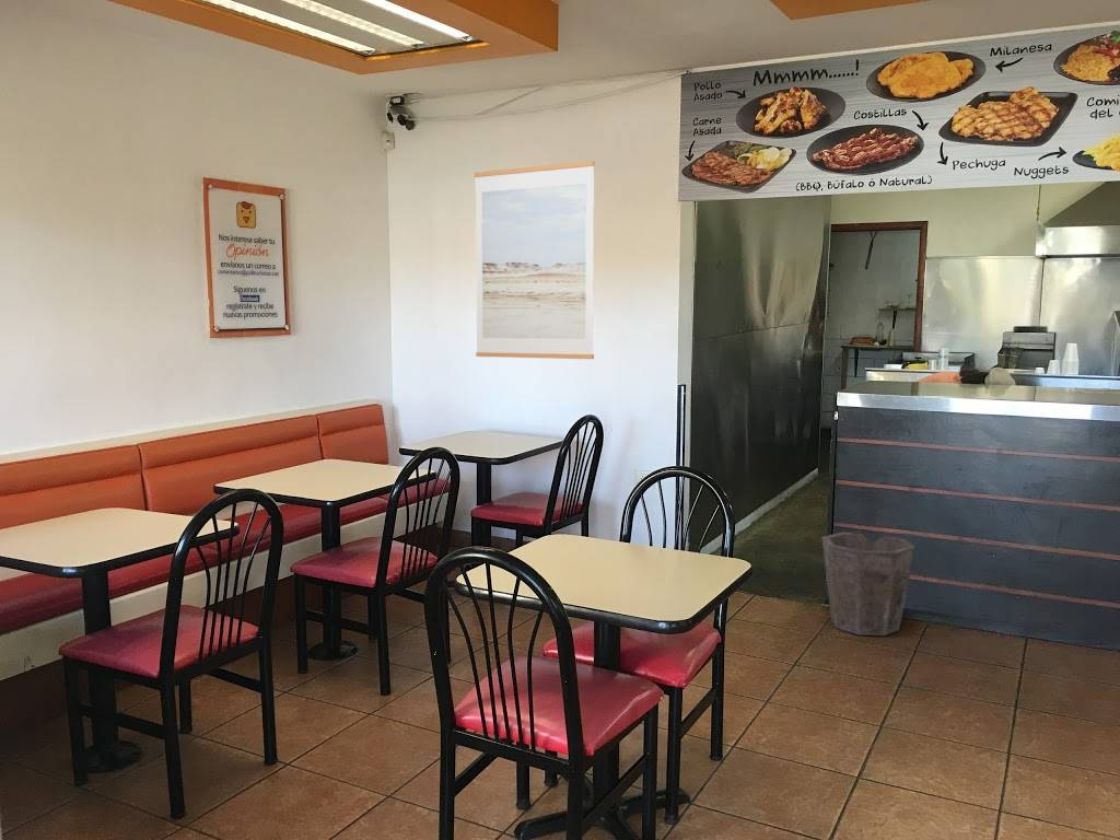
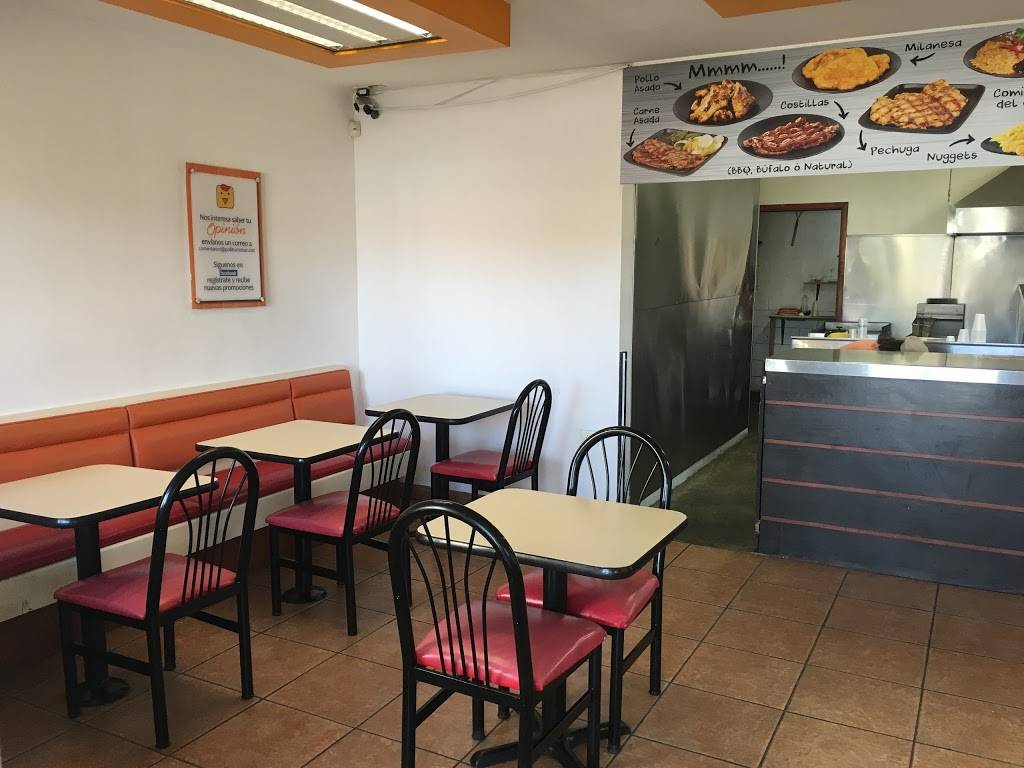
- wall art (532, 262)
- waste bin (865, 583)
